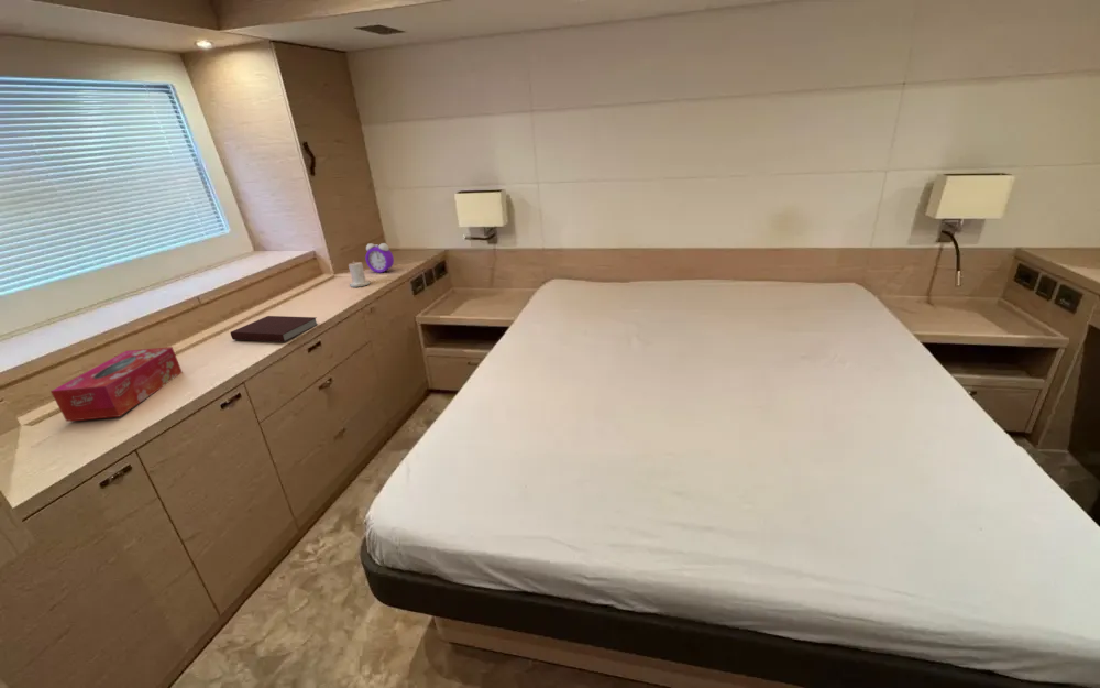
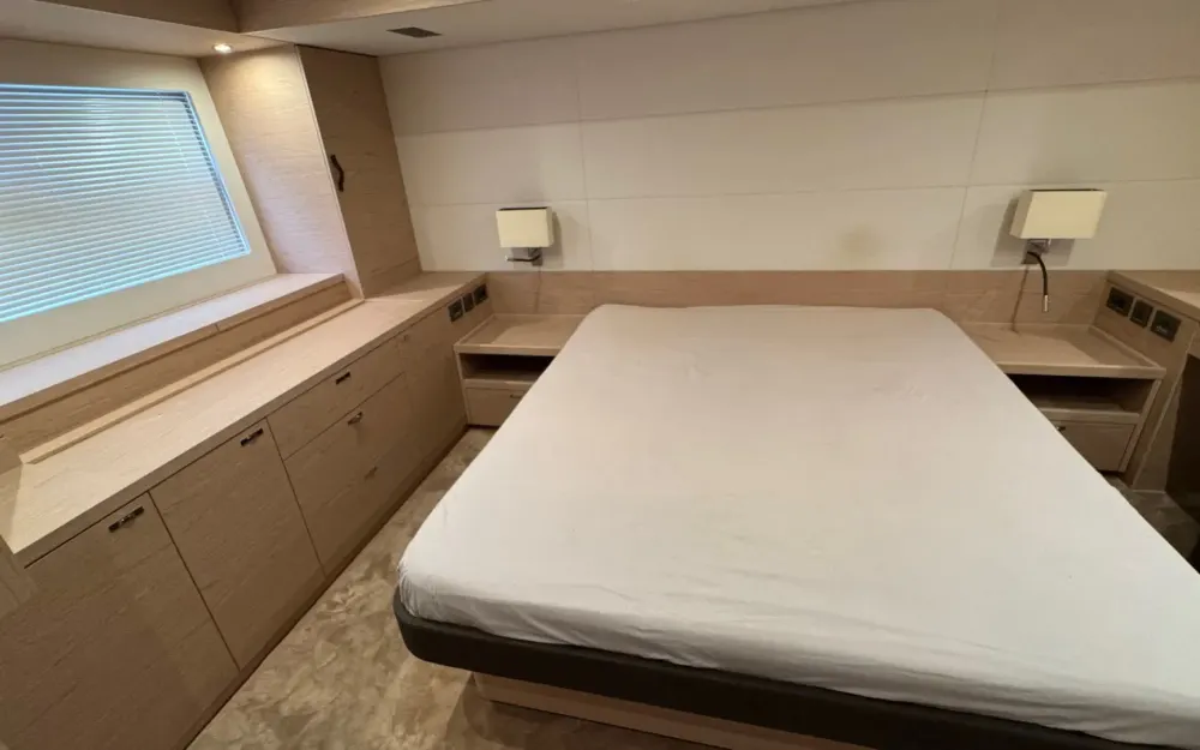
- alarm clock (378, 258)
- candle (358, 272)
- tissue box (123, 381)
- notebook (275, 328)
